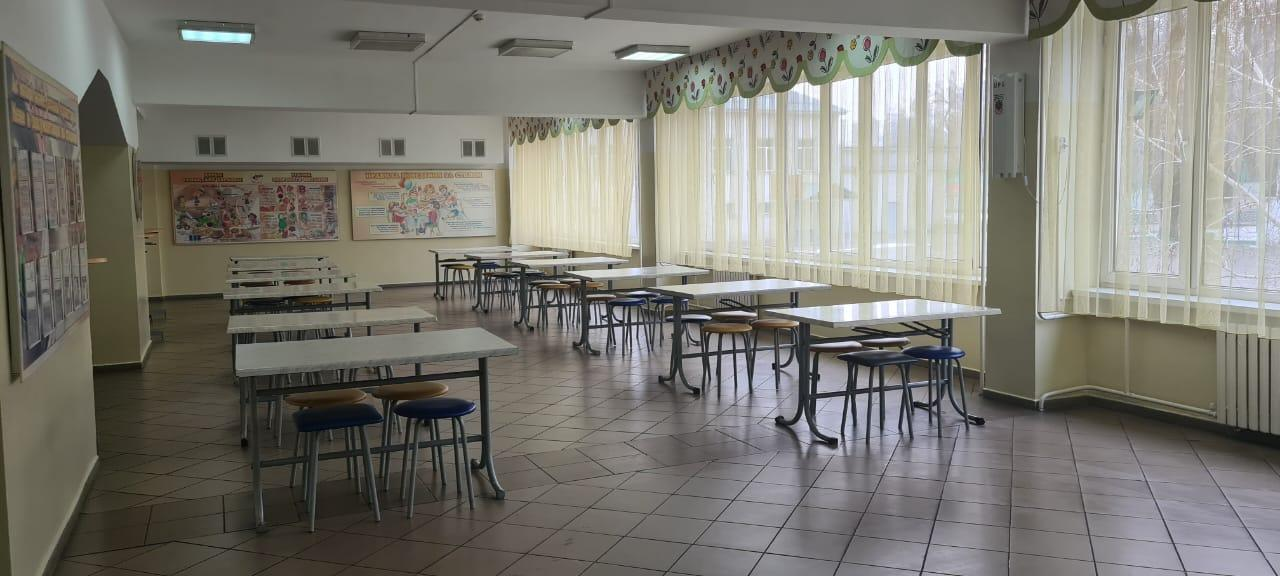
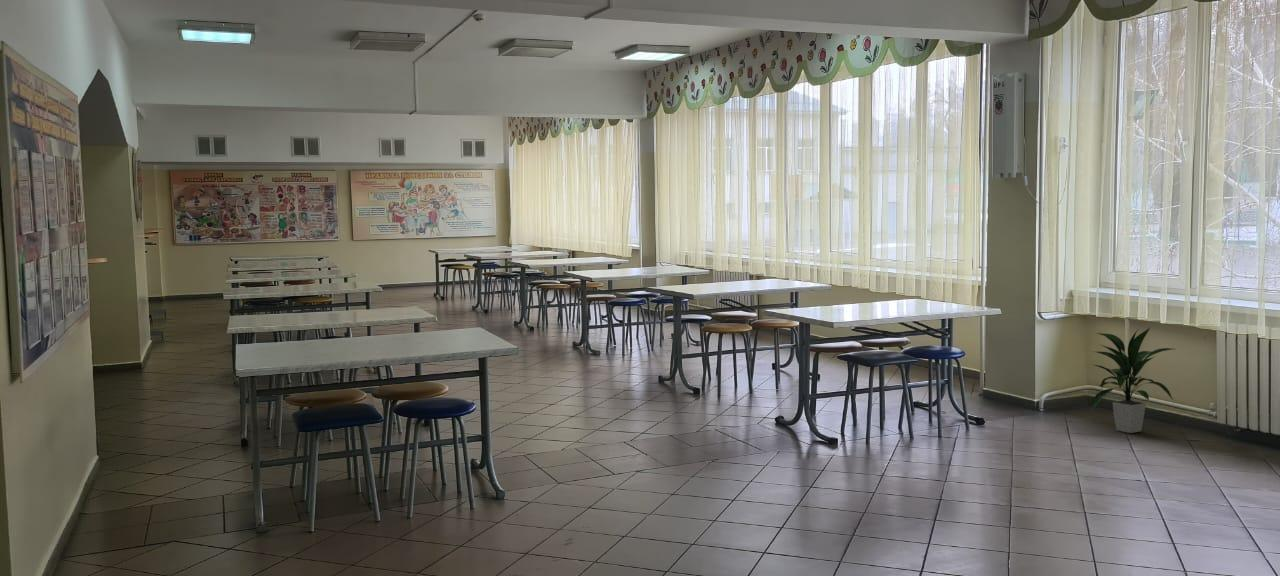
+ indoor plant (1124, 377)
